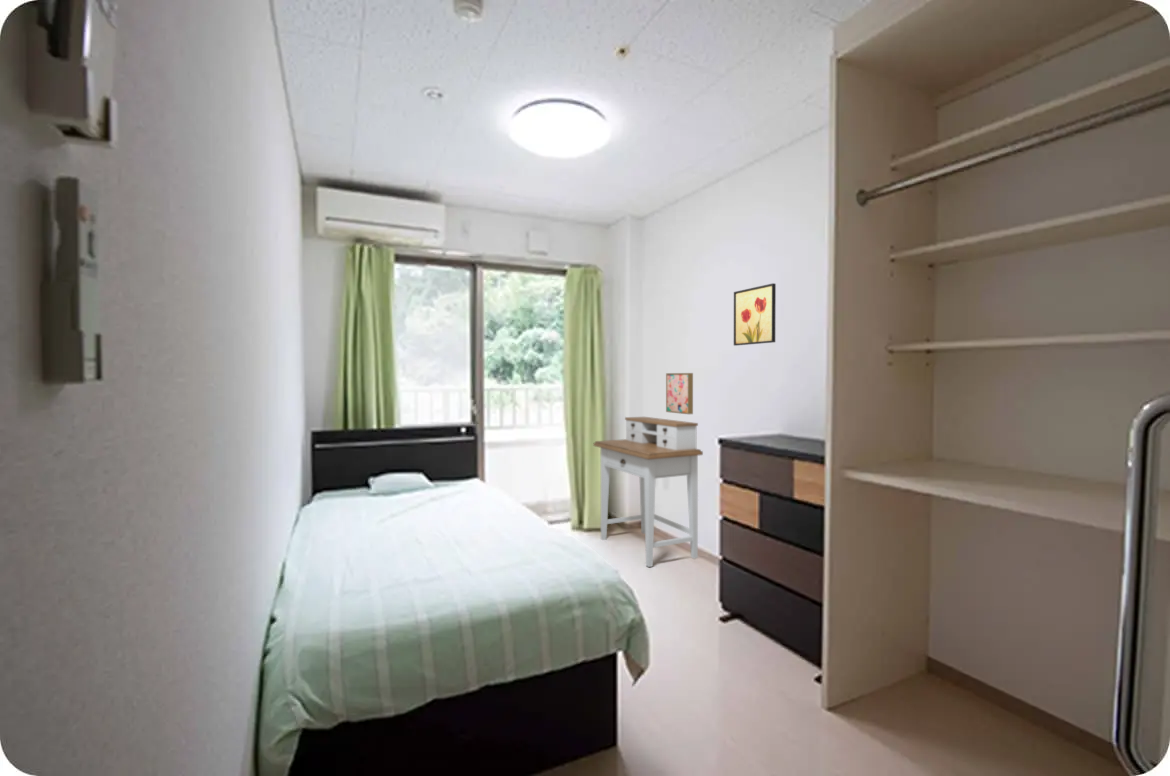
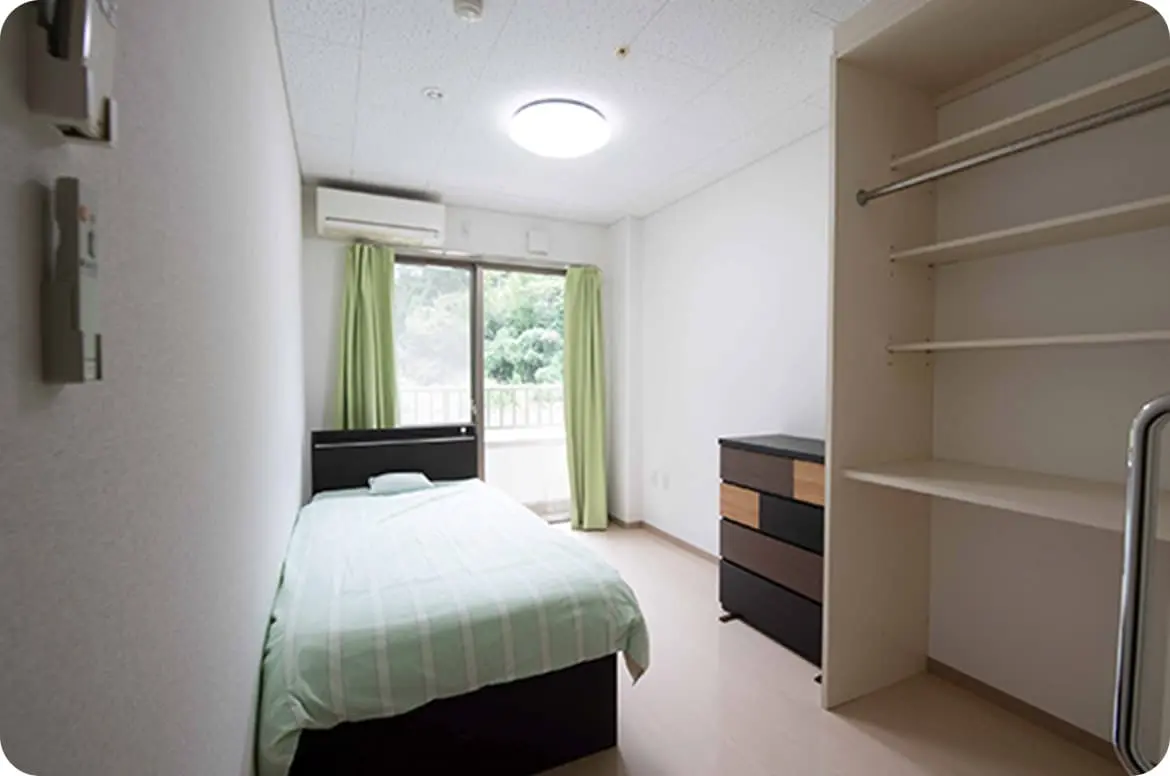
- wall art (679, 393)
- desk (644, 484)
- wall art (754, 316)
